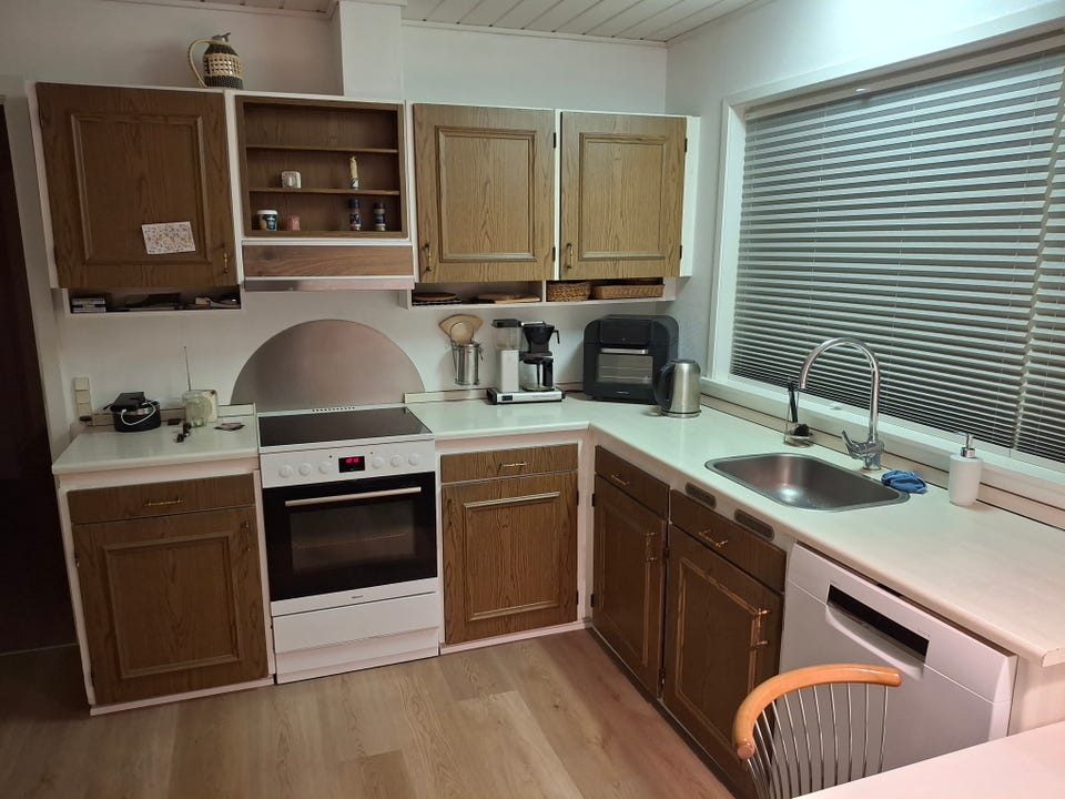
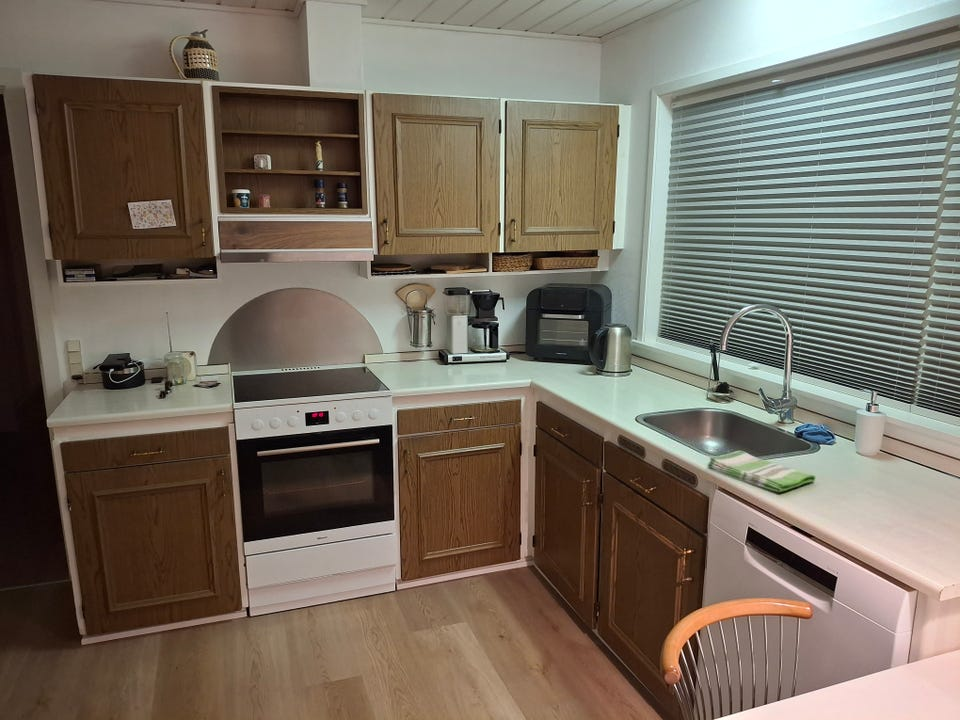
+ dish towel (760, 468)
